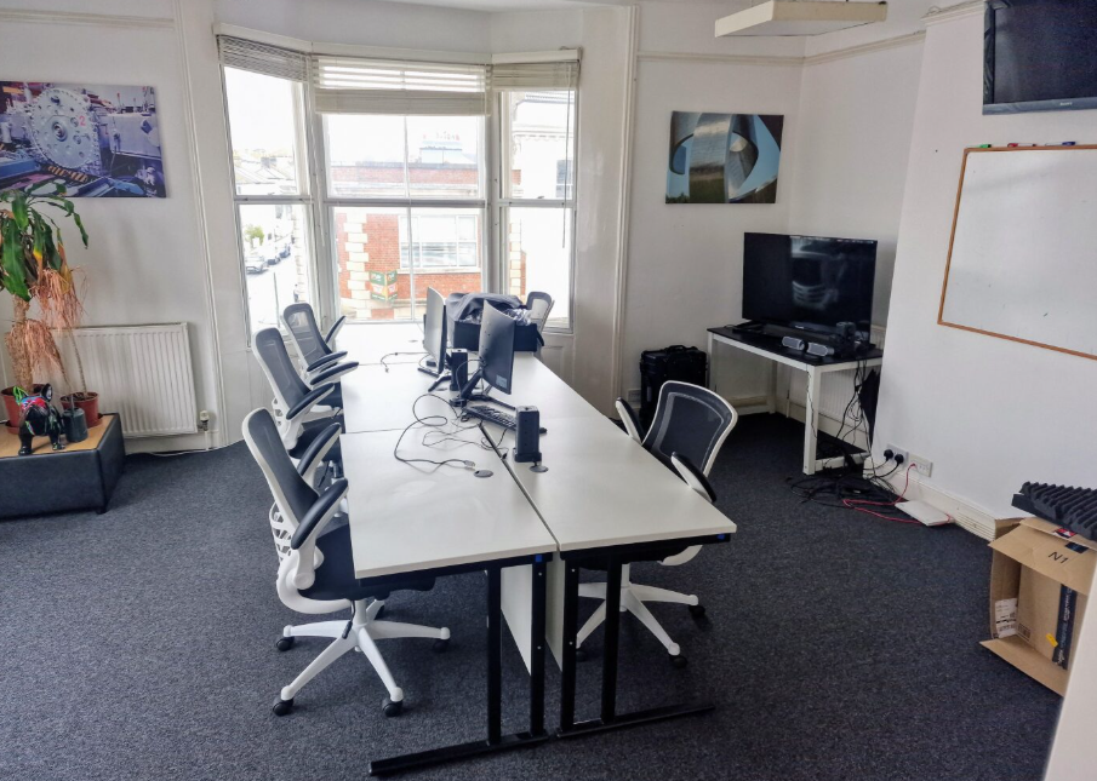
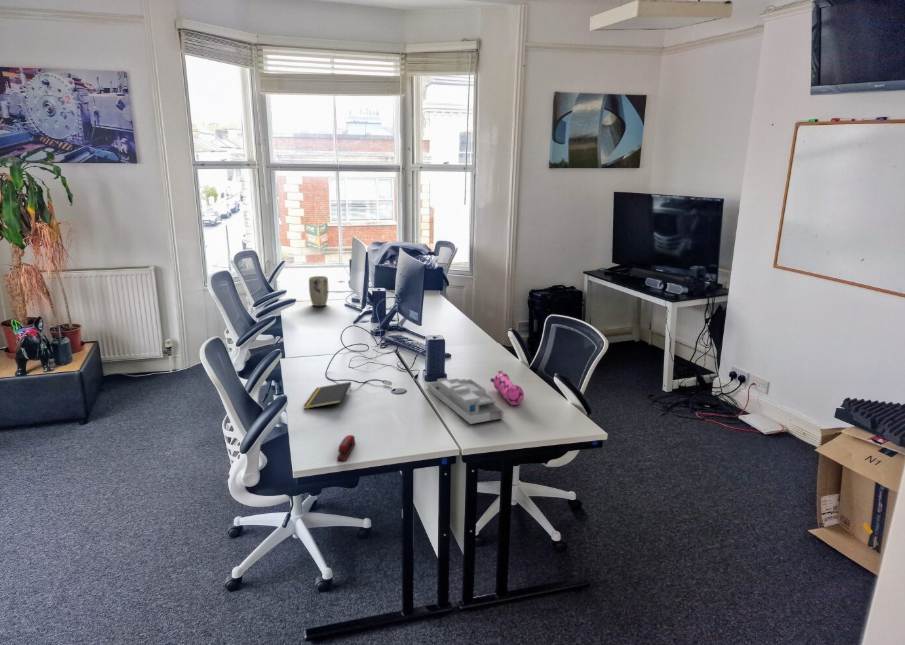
+ desk organizer (463, 394)
+ stapler (346, 444)
+ notepad (328, 394)
+ pencil case (507, 387)
+ plant pot (318, 291)
